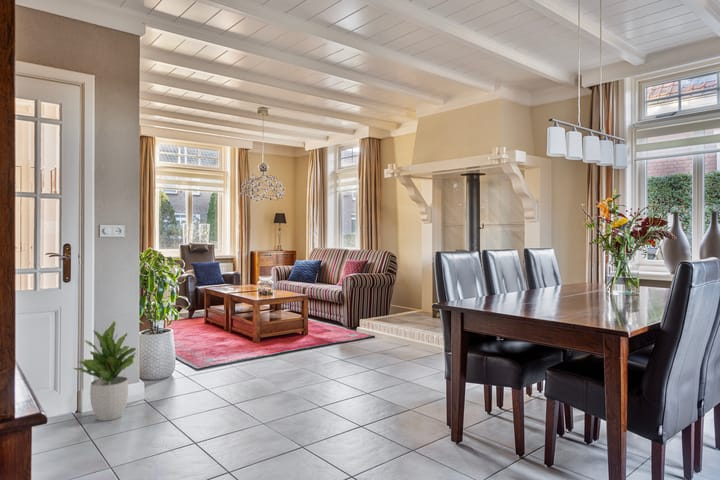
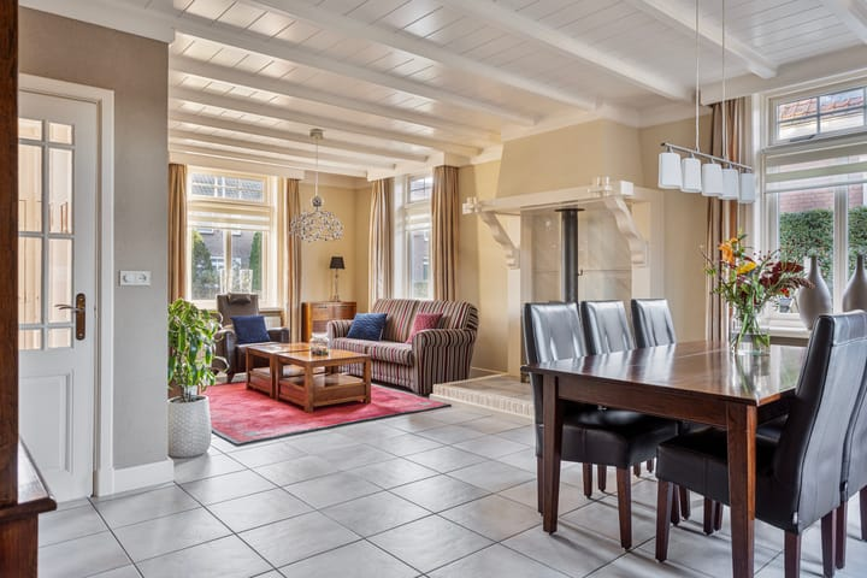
- potted plant (108, 370)
